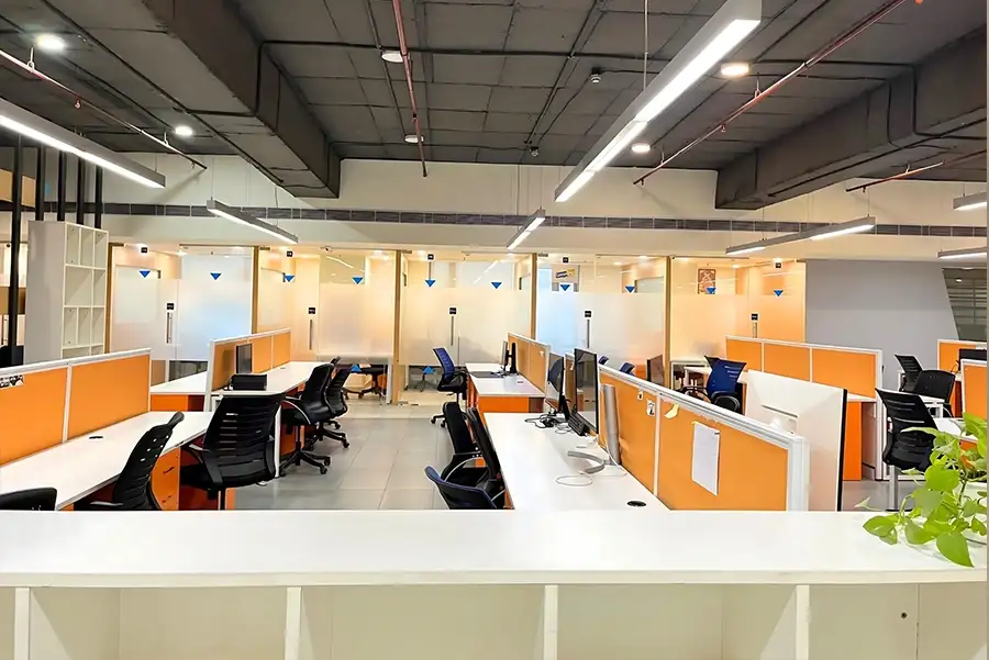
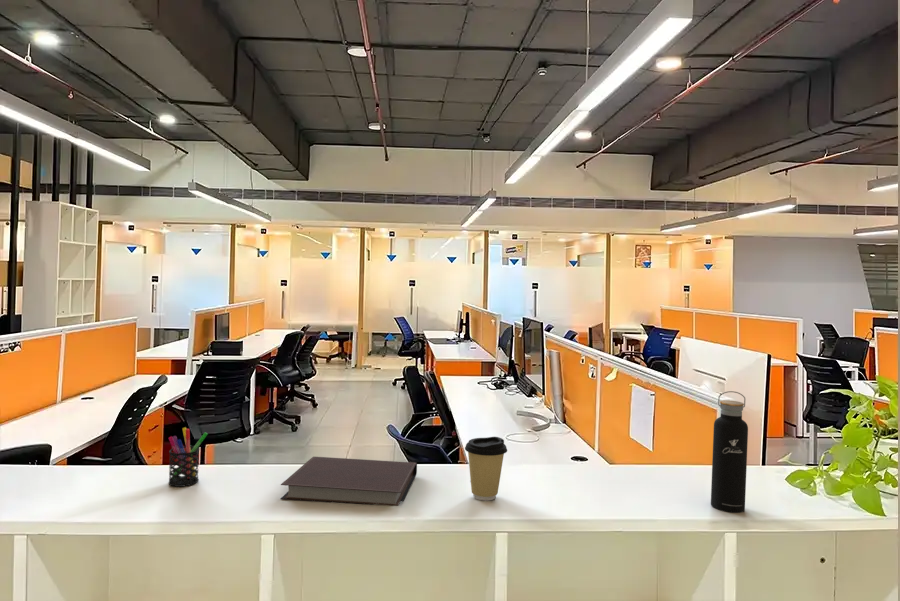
+ pen holder (188, 454)
+ water bottle (729, 449)
+ notebook (353, 478)
+ coffee cup (485, 467)
